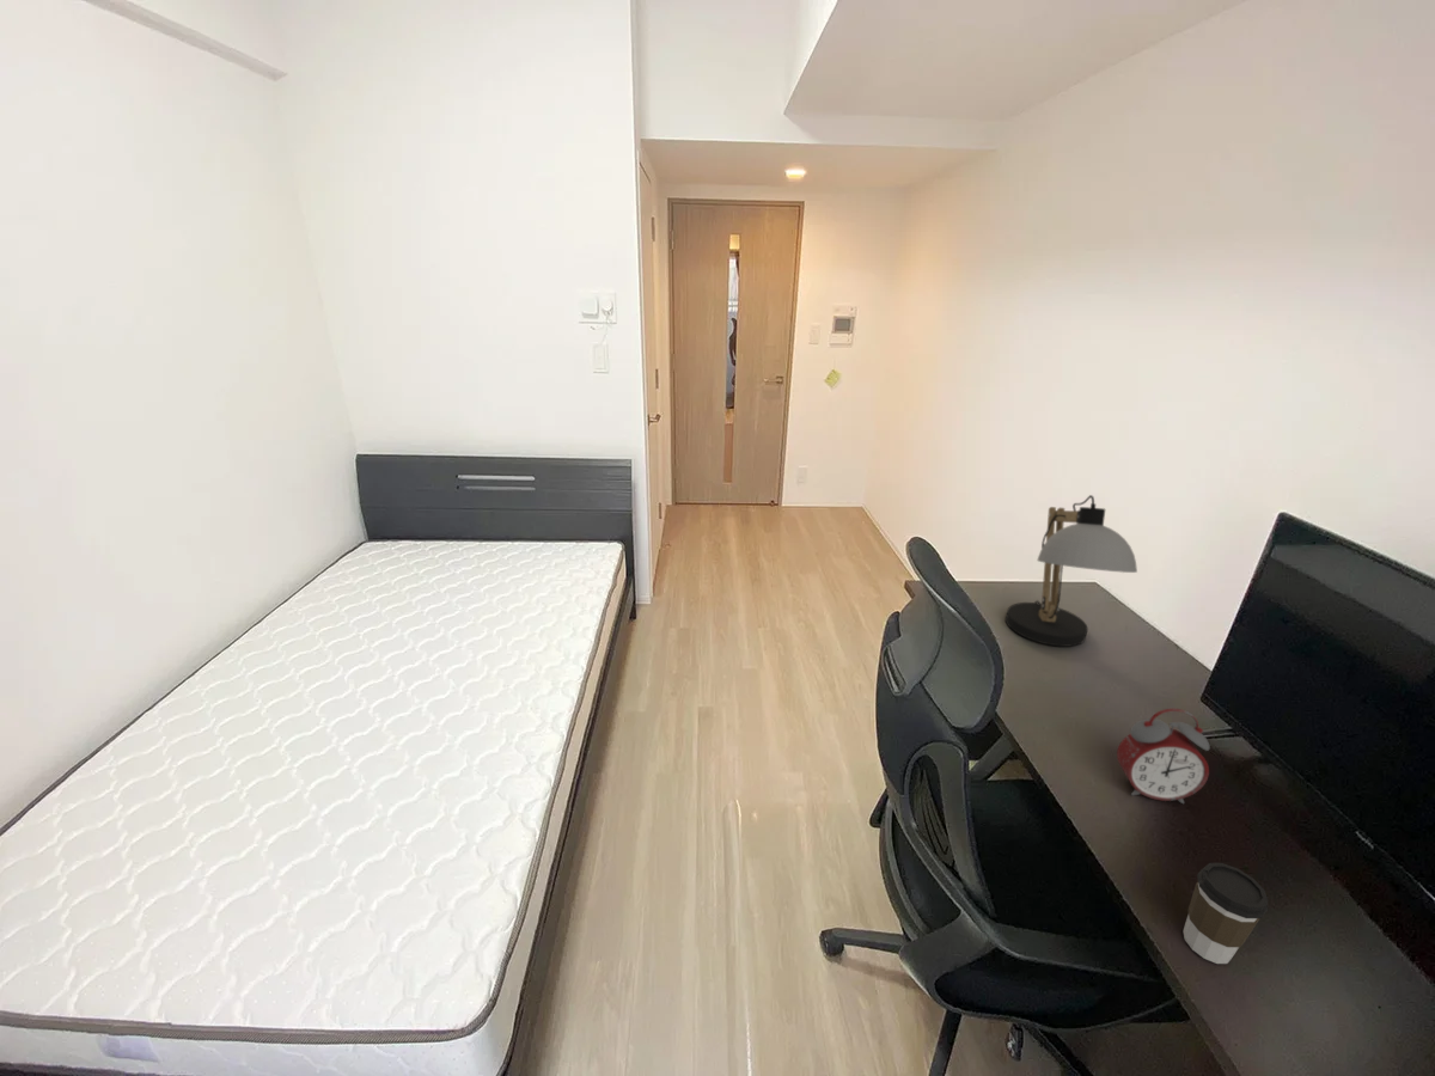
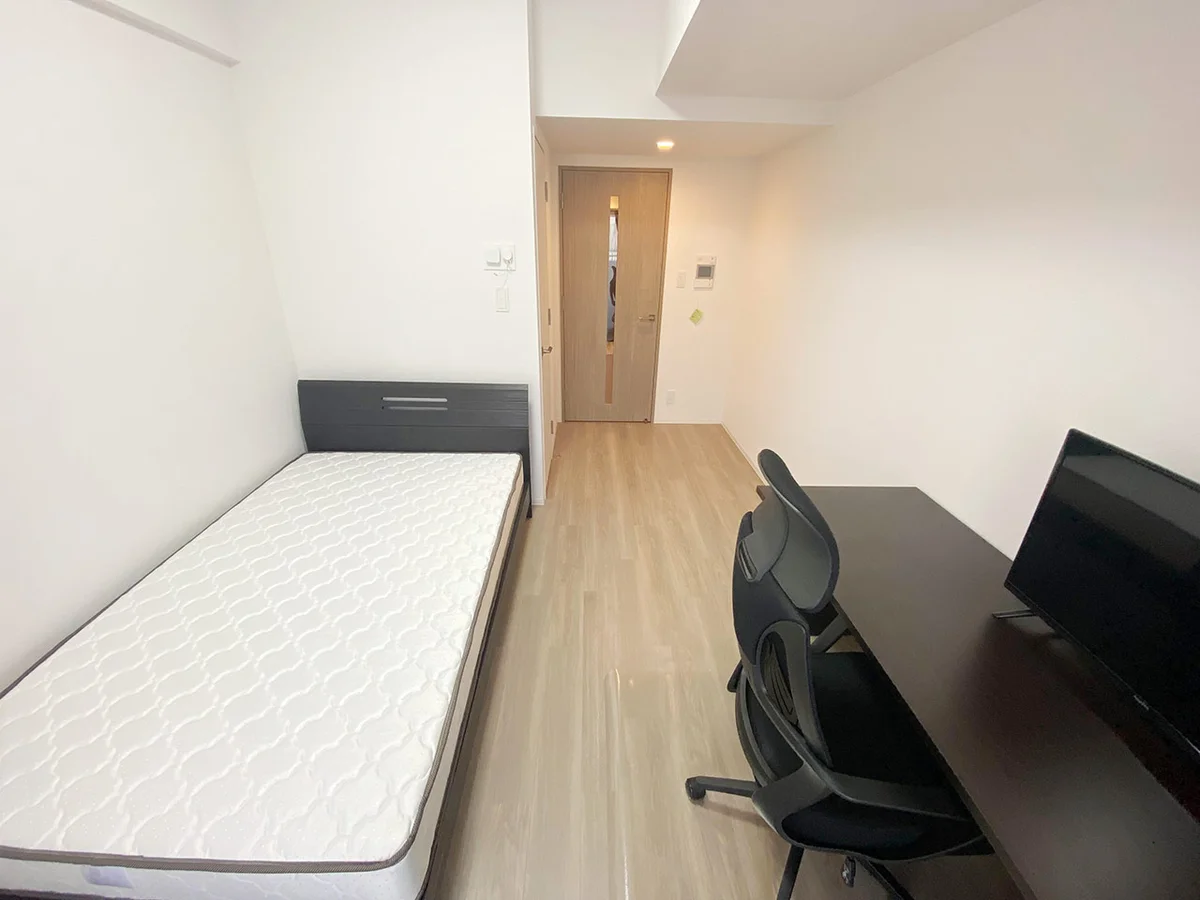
- coffee cup (1220, 915)
- desk lamp (1064, 564)
- alarm clock (1165, 751)
